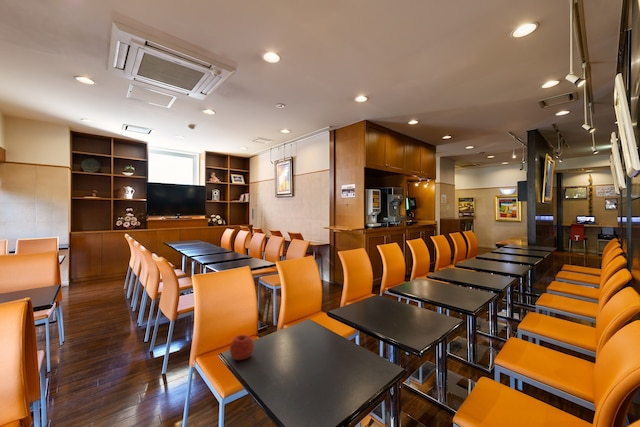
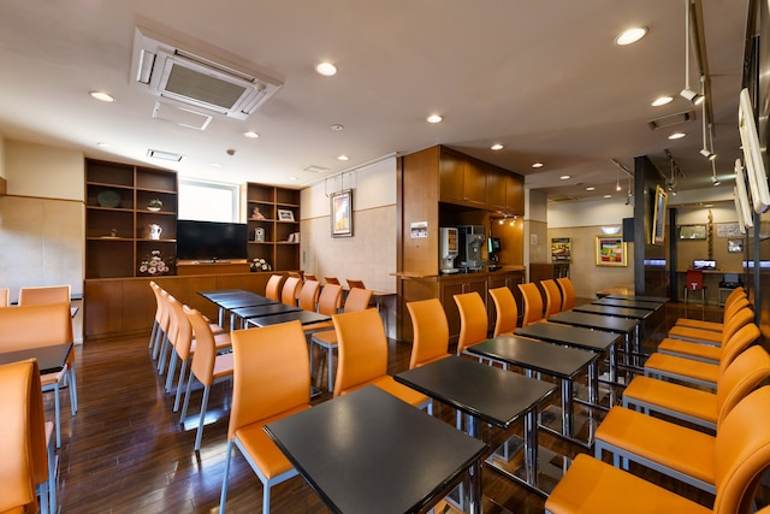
- fruit (241, 345)
